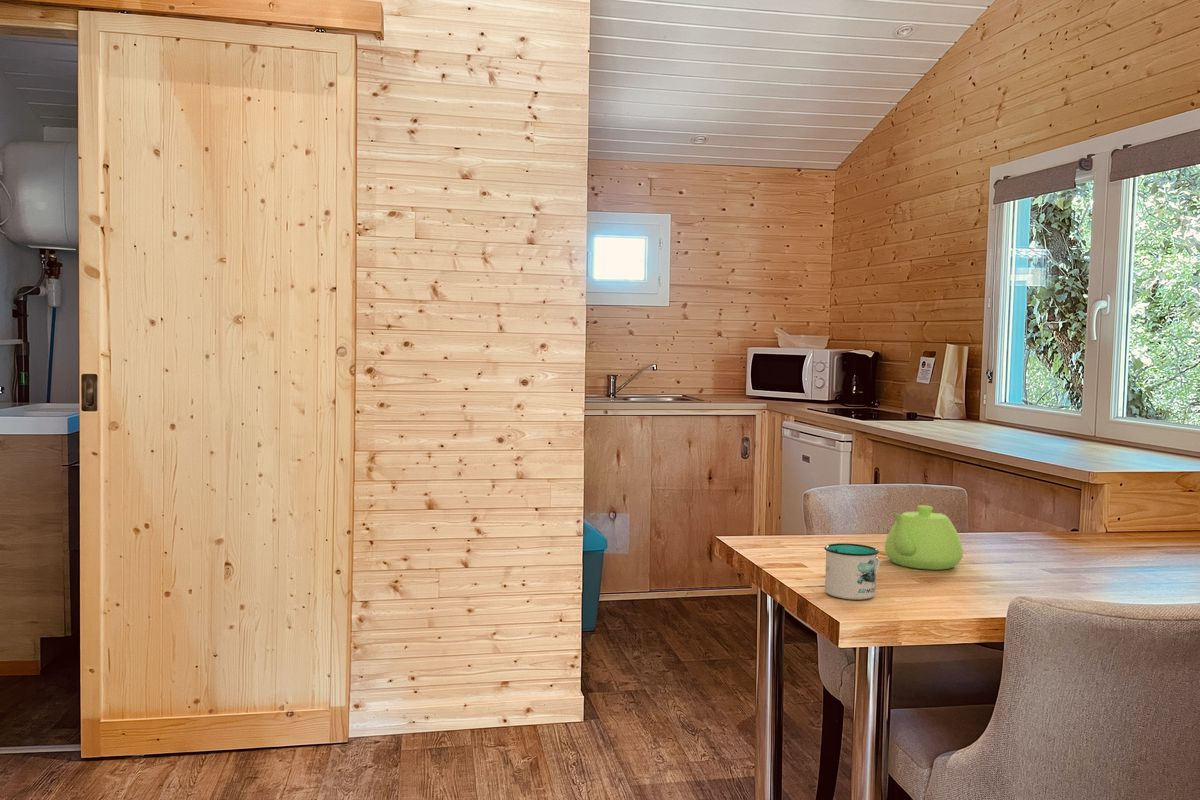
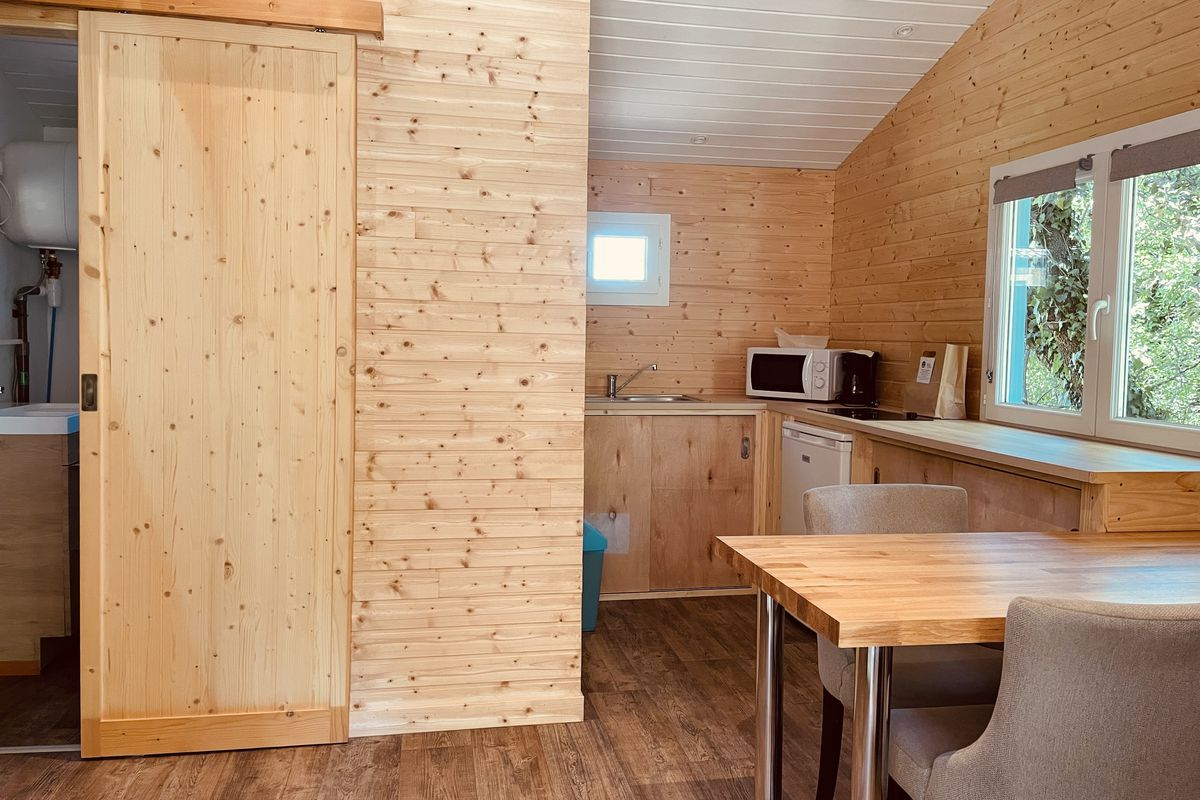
- teapot (921, 534)
- mug (855, 570)
